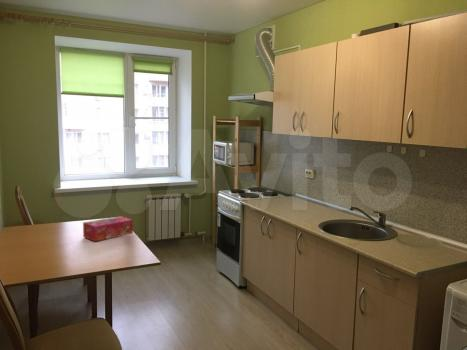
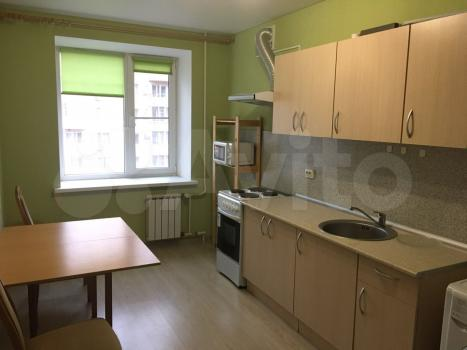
- tissue box (108, 228)
